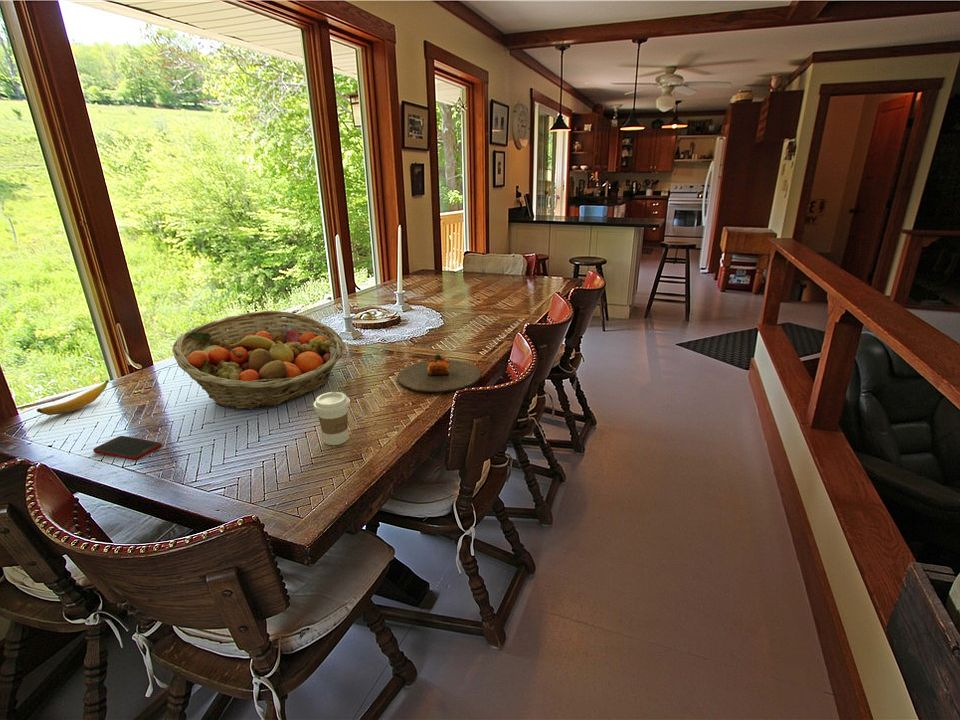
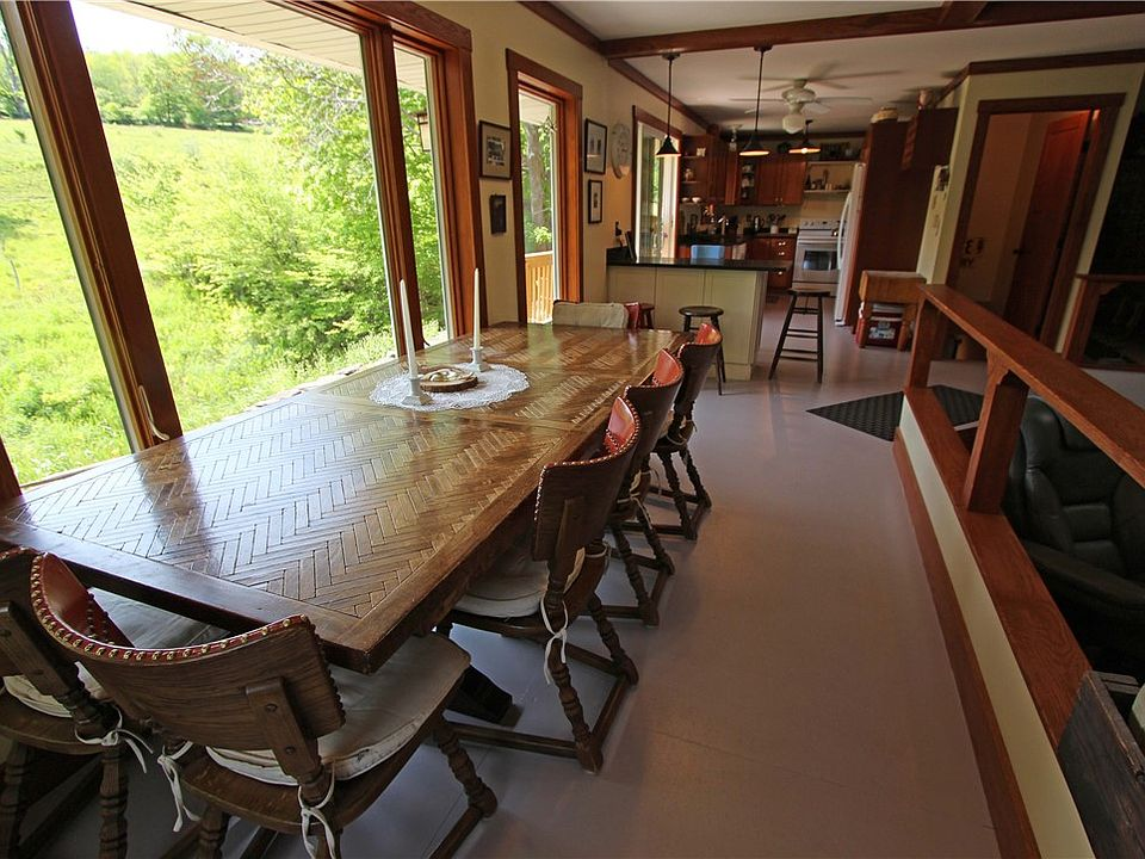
- coffee cup (333, 419)
- cell phone (128, 447)
- plate (439, 365)
- fruit basket (266, 356)
- banana (75, 399)
